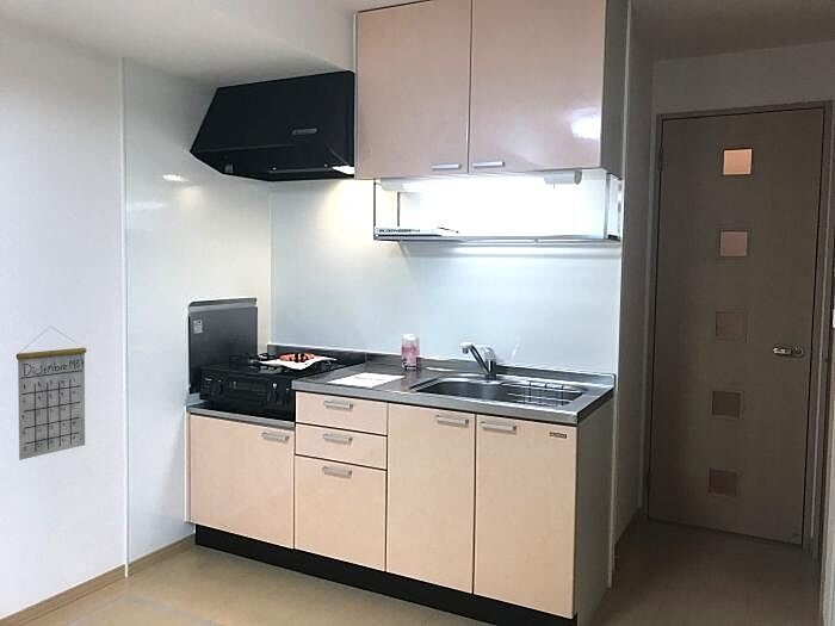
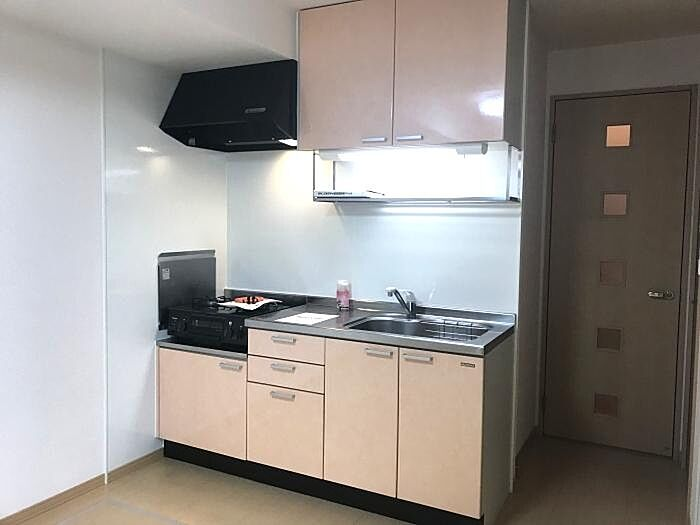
- calendar (52, 389)
